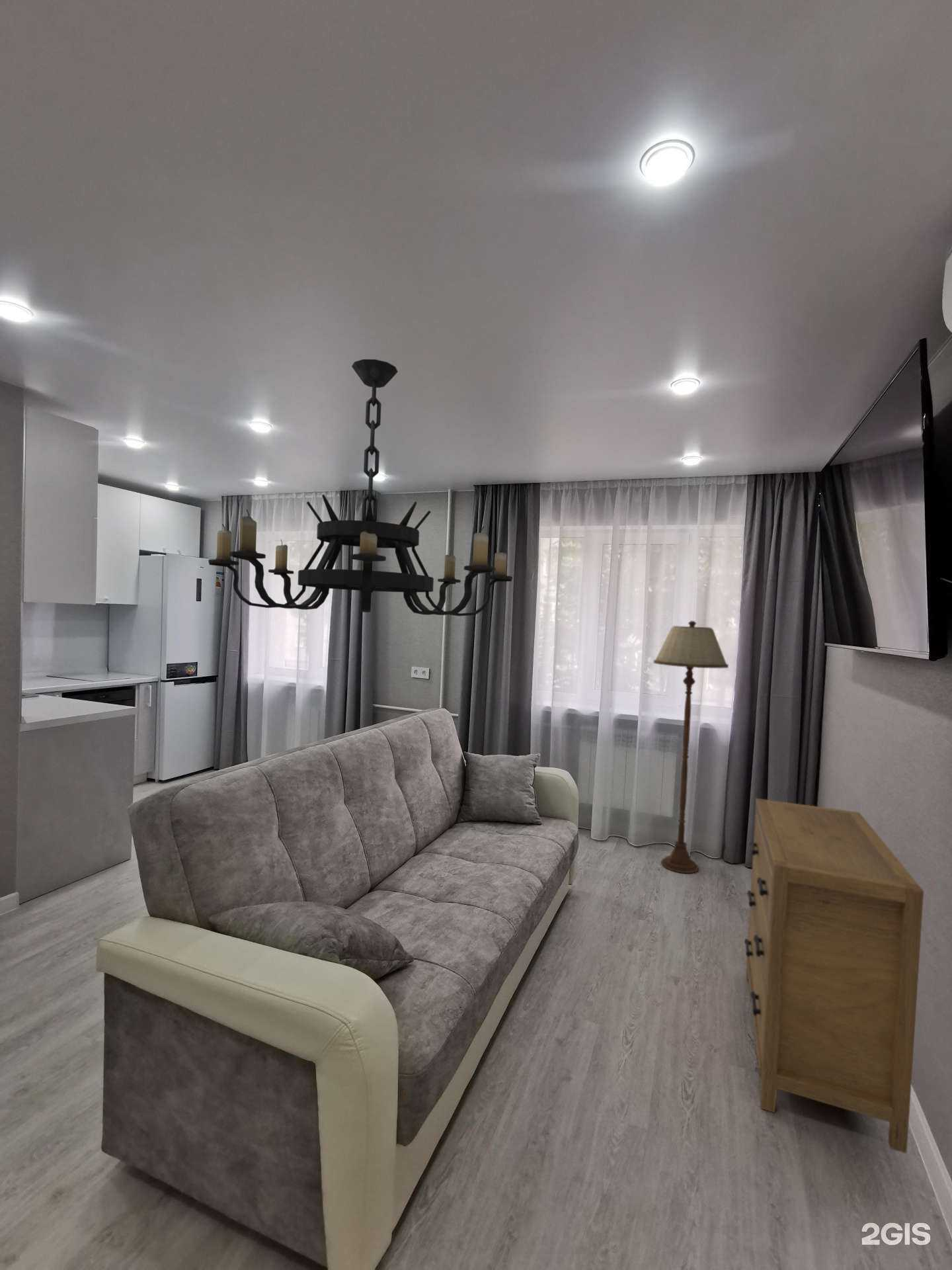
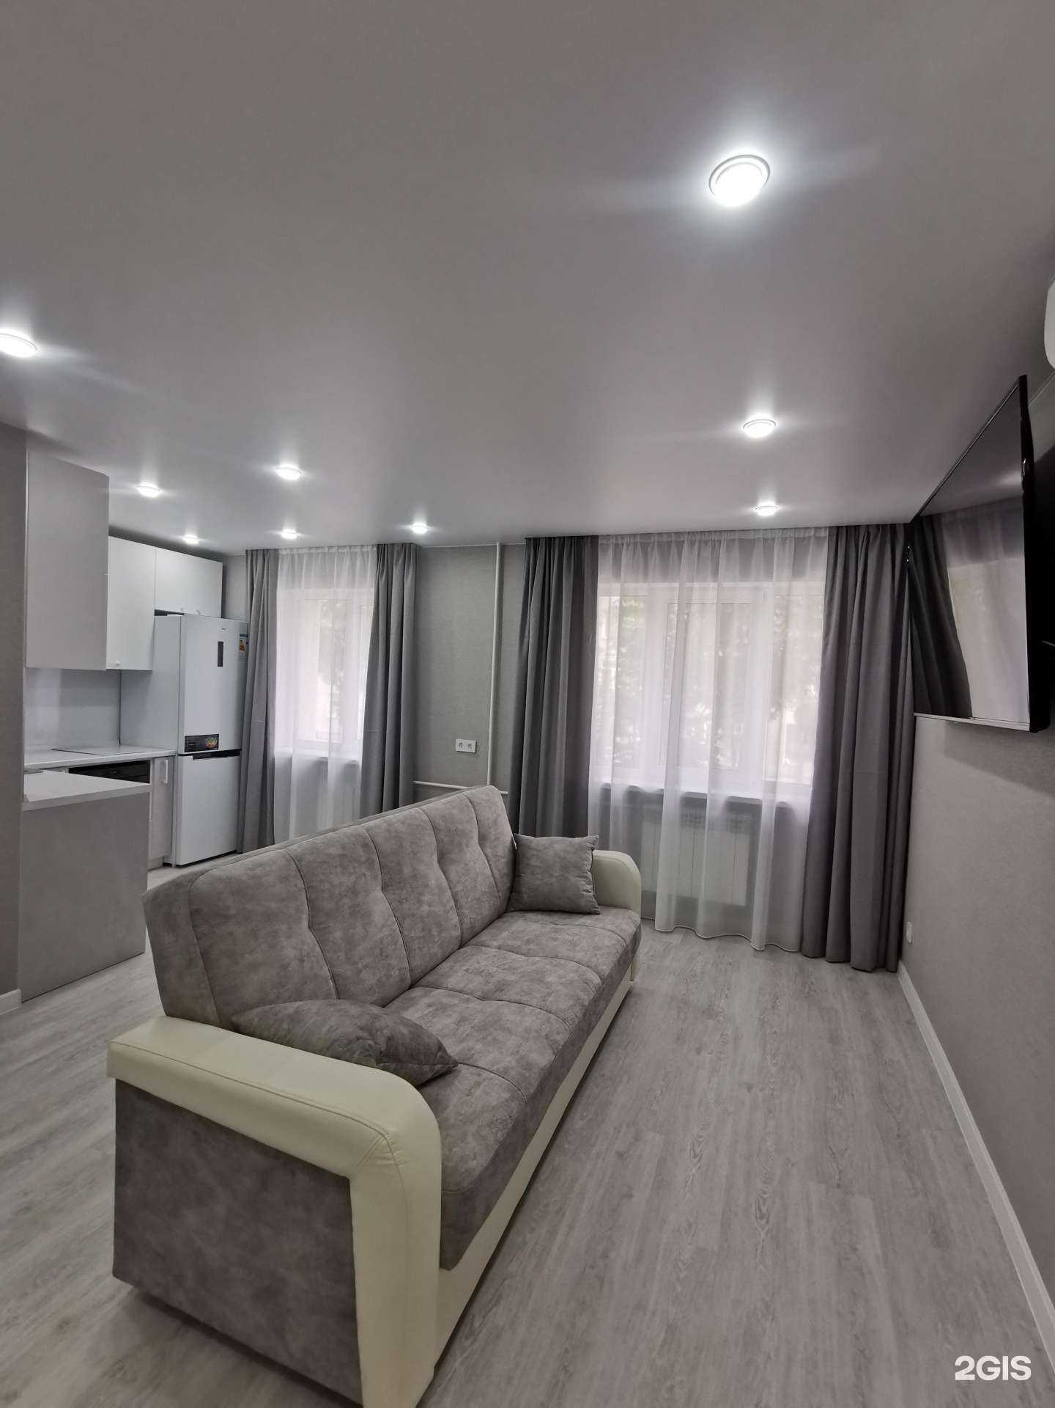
- floor lamp (686, 744)
- dresser (813, 940)
- chandelier (370, 491)
